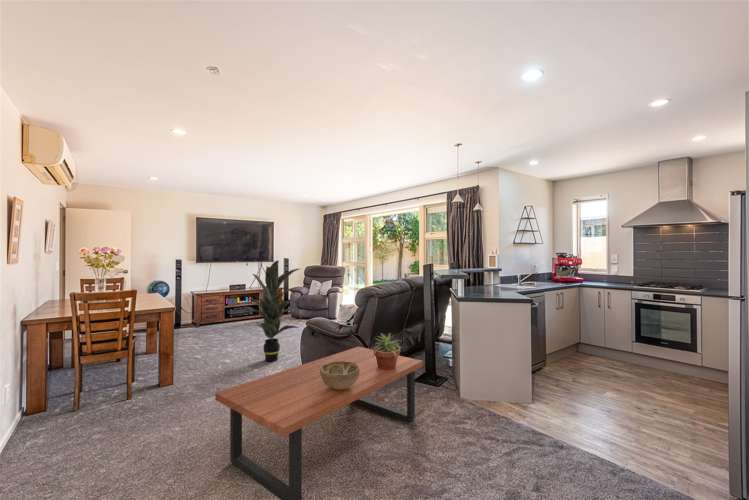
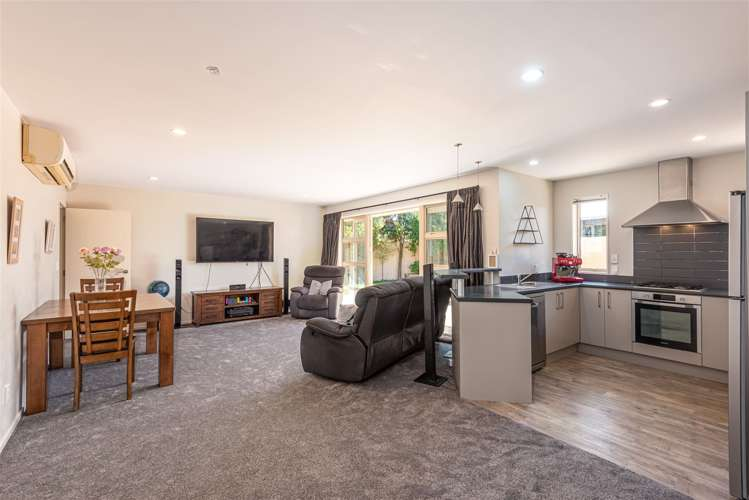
- decorative bowl (339, 376)
- indoor plant (275, 309)
- potted plant (385, 349)
- coffee table (332, 407)
